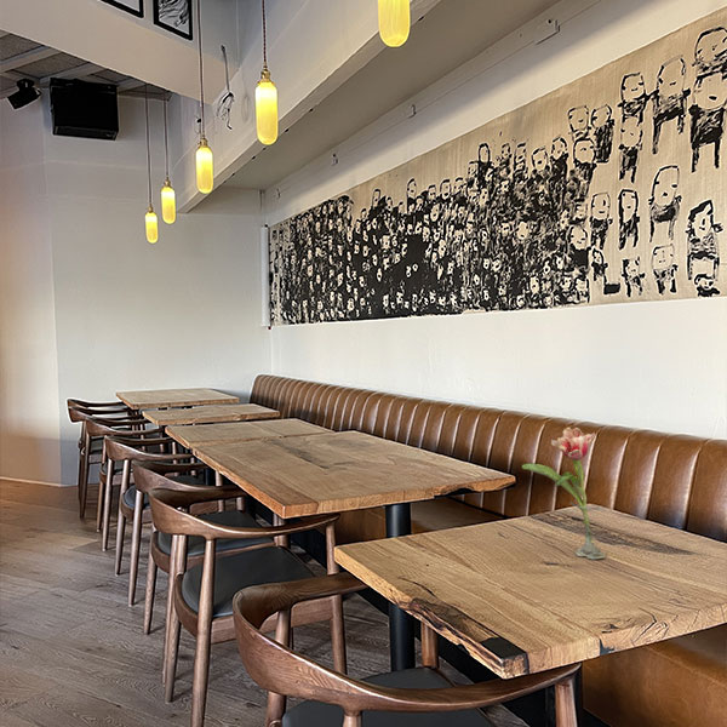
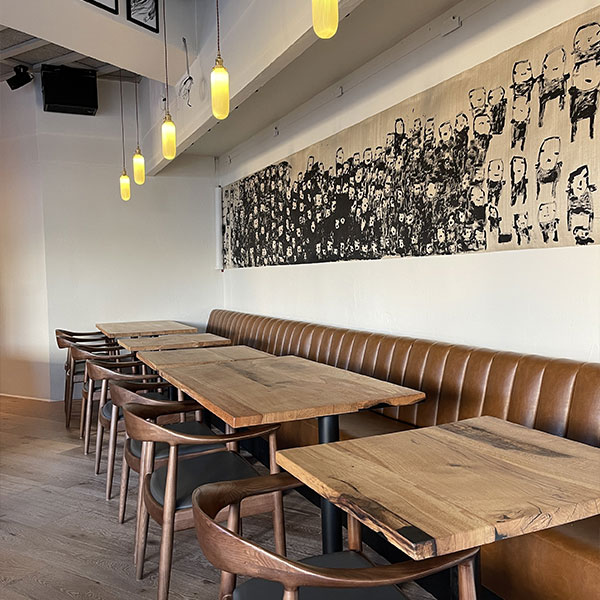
- flower (577, 496)
